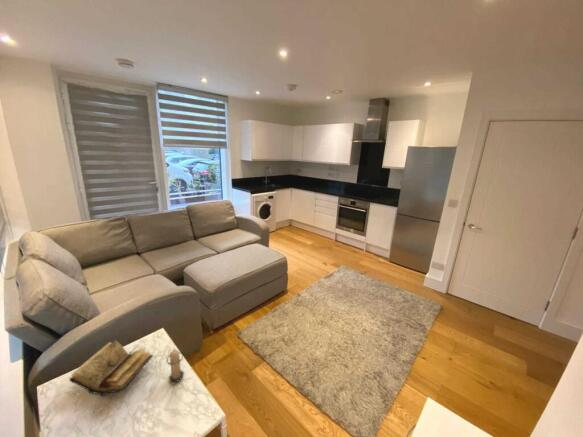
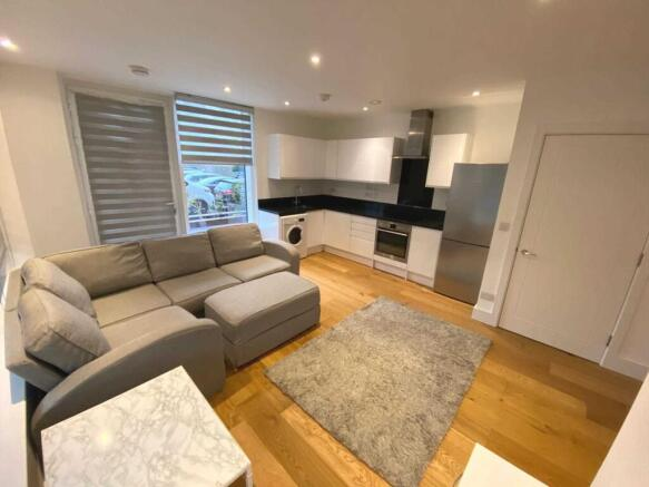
- candle (175, 363)
- book (113, 366)
